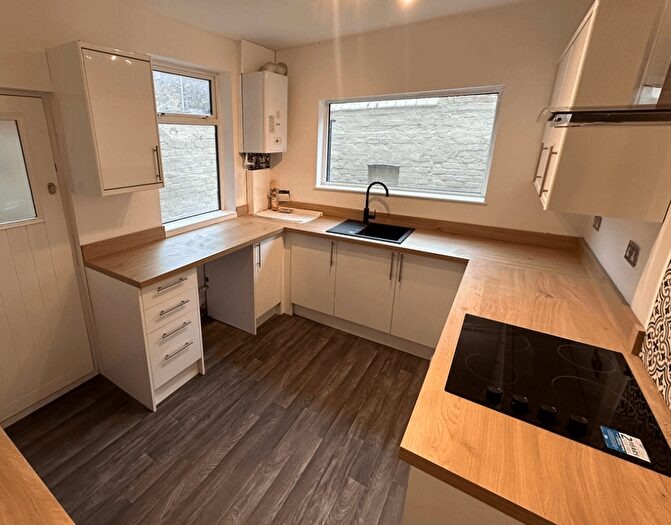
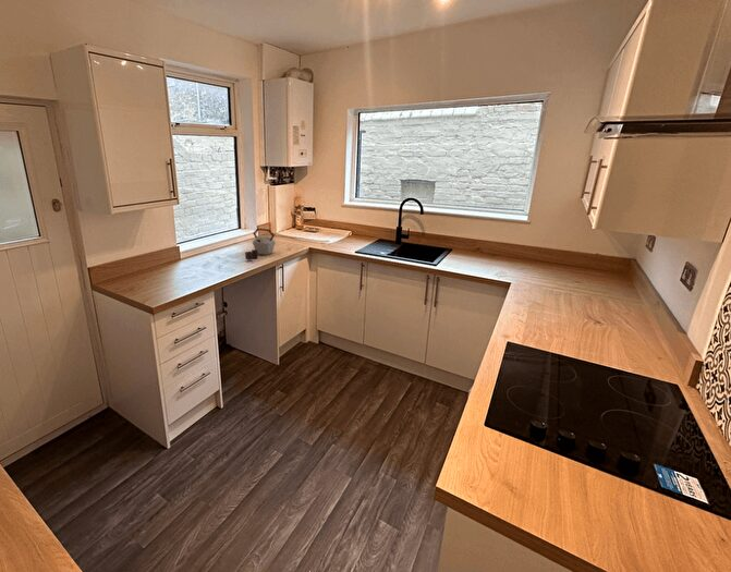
+ kettle (258, 243)
